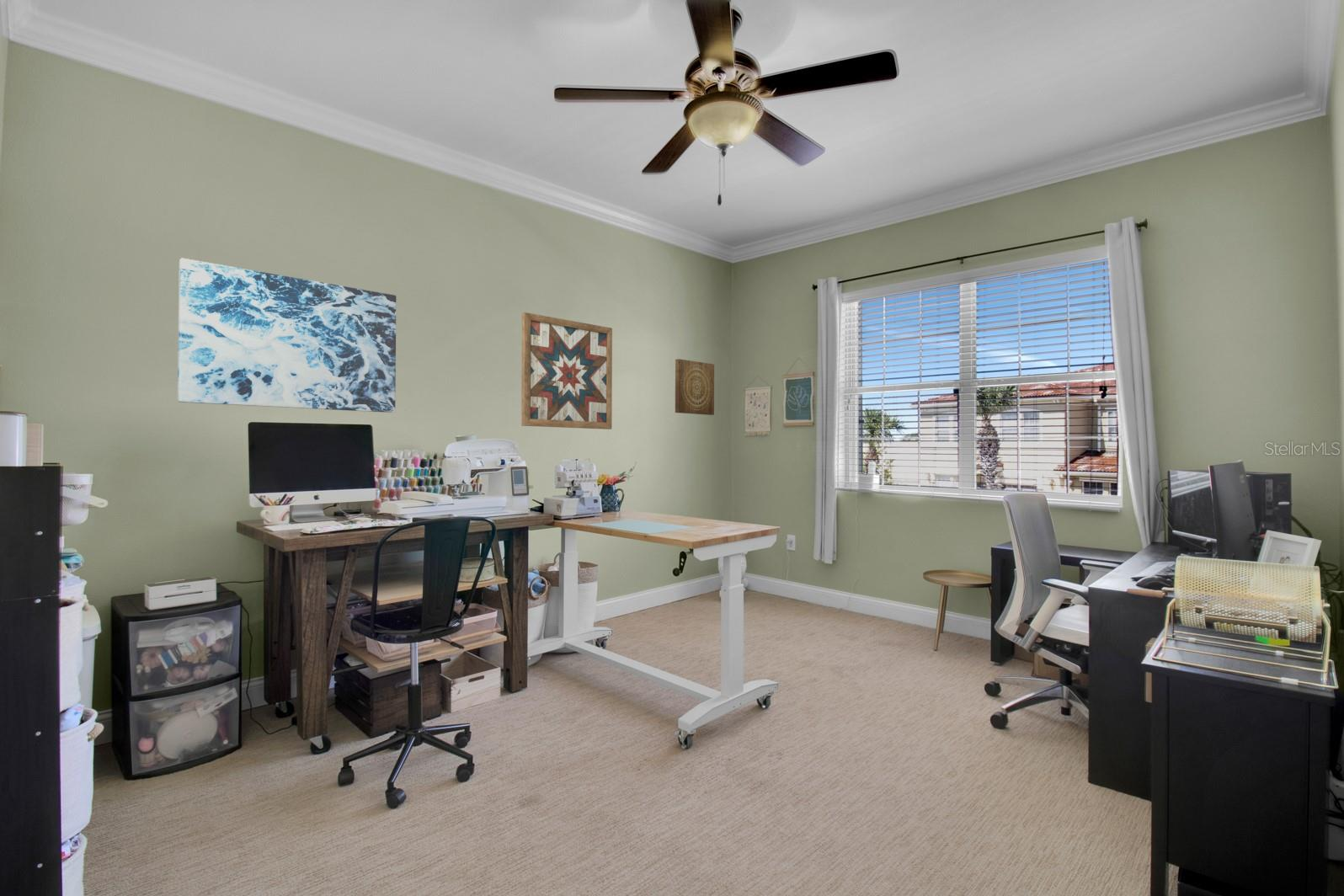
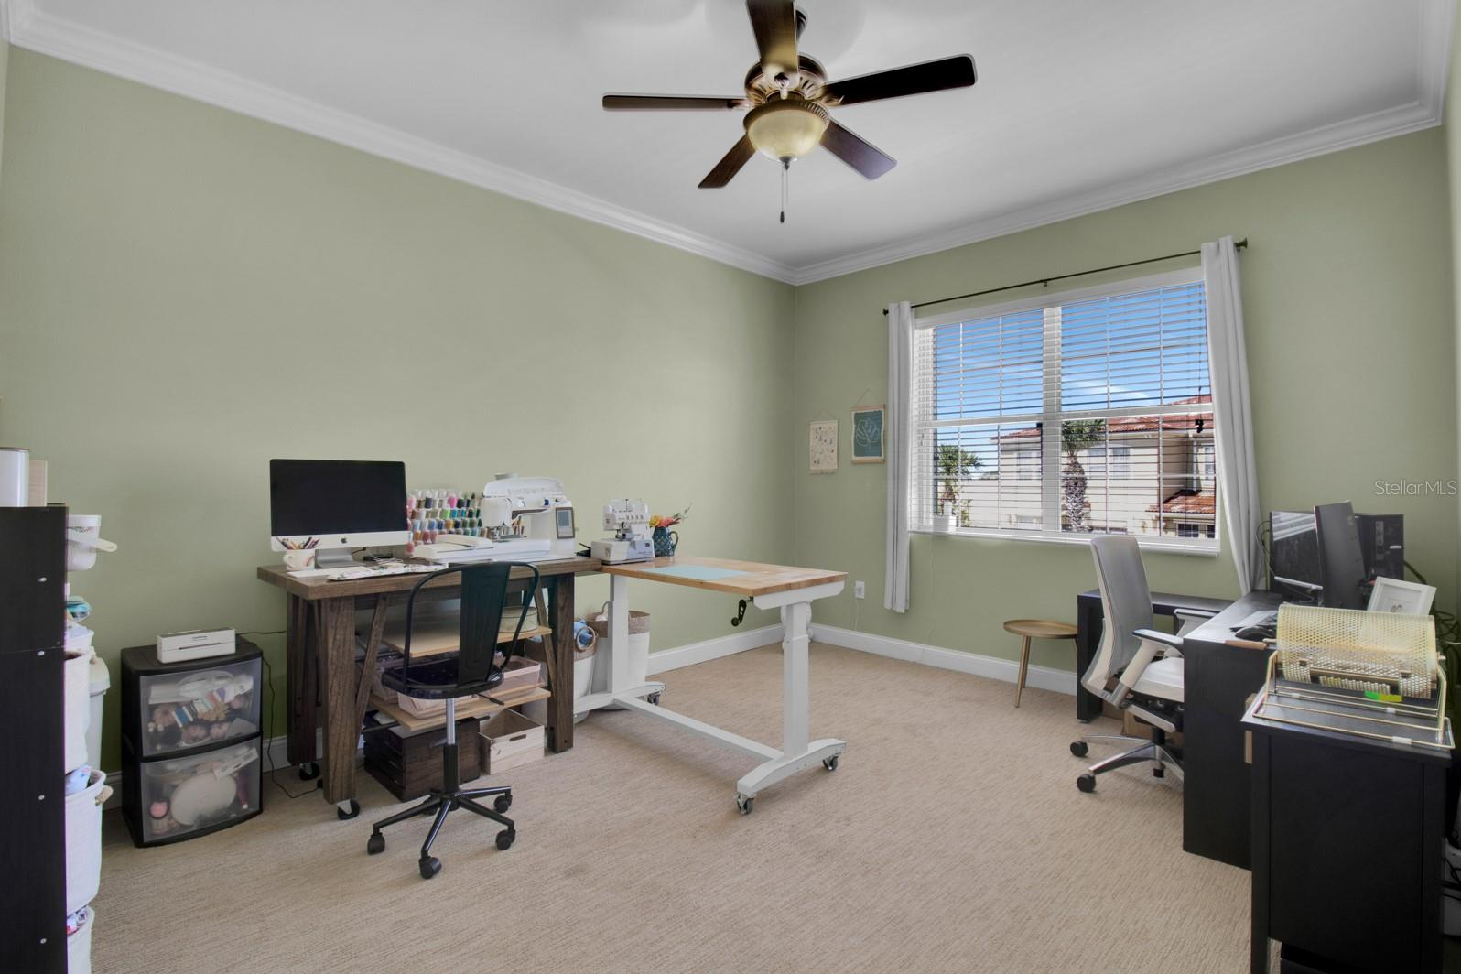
- wall art (695, 387)
- wall art (297, 343)
- wall art (569, 374)
